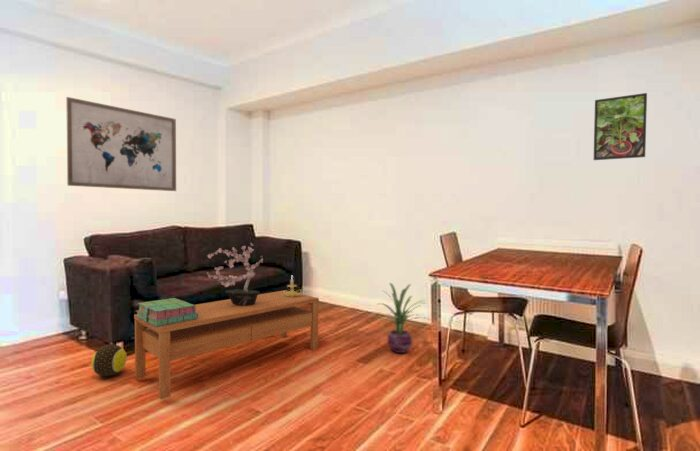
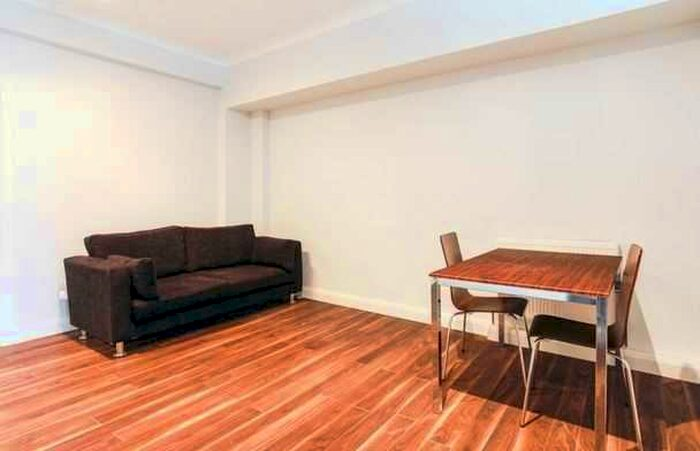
- decorative ball (109, 360)
- potted plant (232, 276)
- candle holder (292, 284)
- stack of books (166, 310)
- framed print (619, 127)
- coffee table (235, 334)
- decorative plant (401, 317)
- wall art (127, 149)
